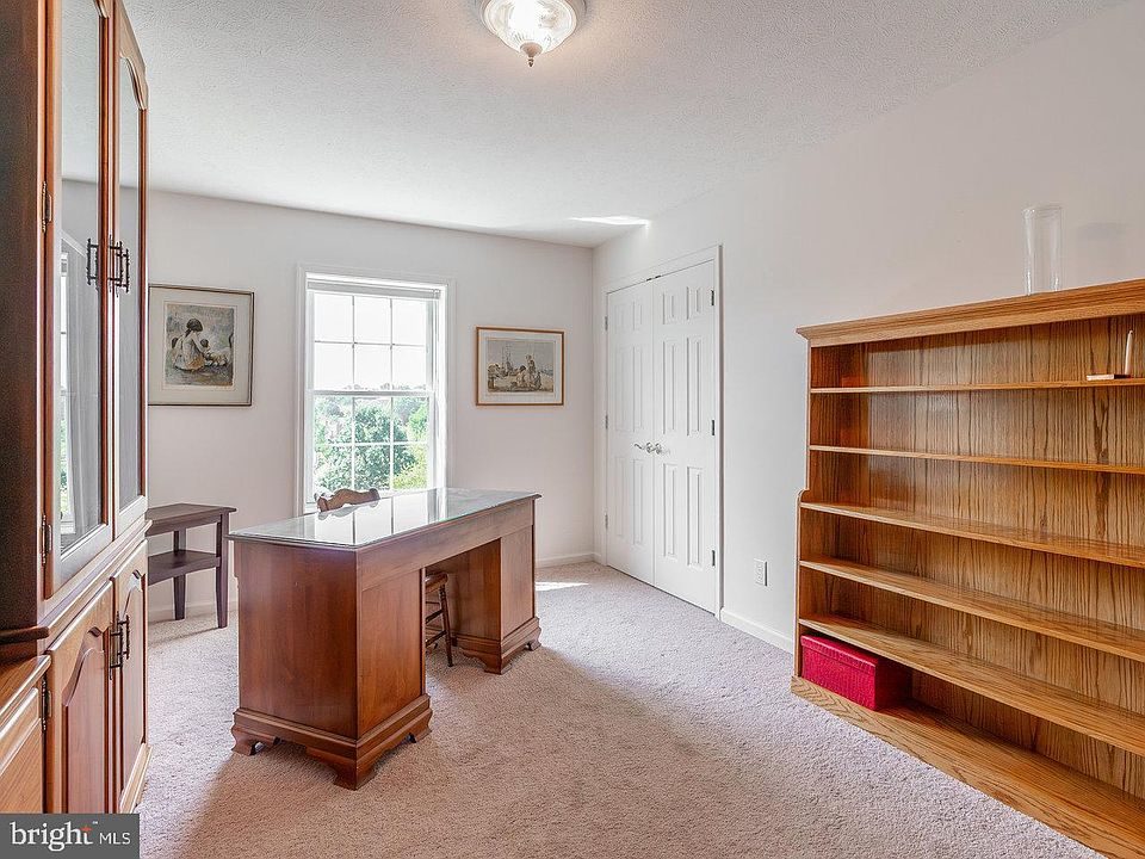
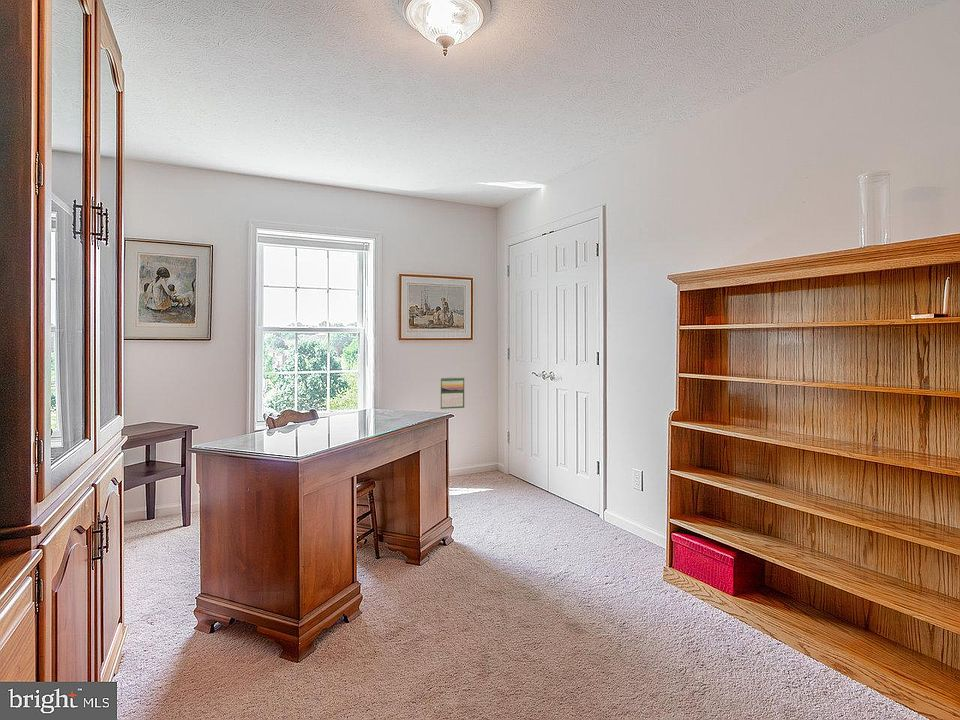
+ calendar (452, 392)
